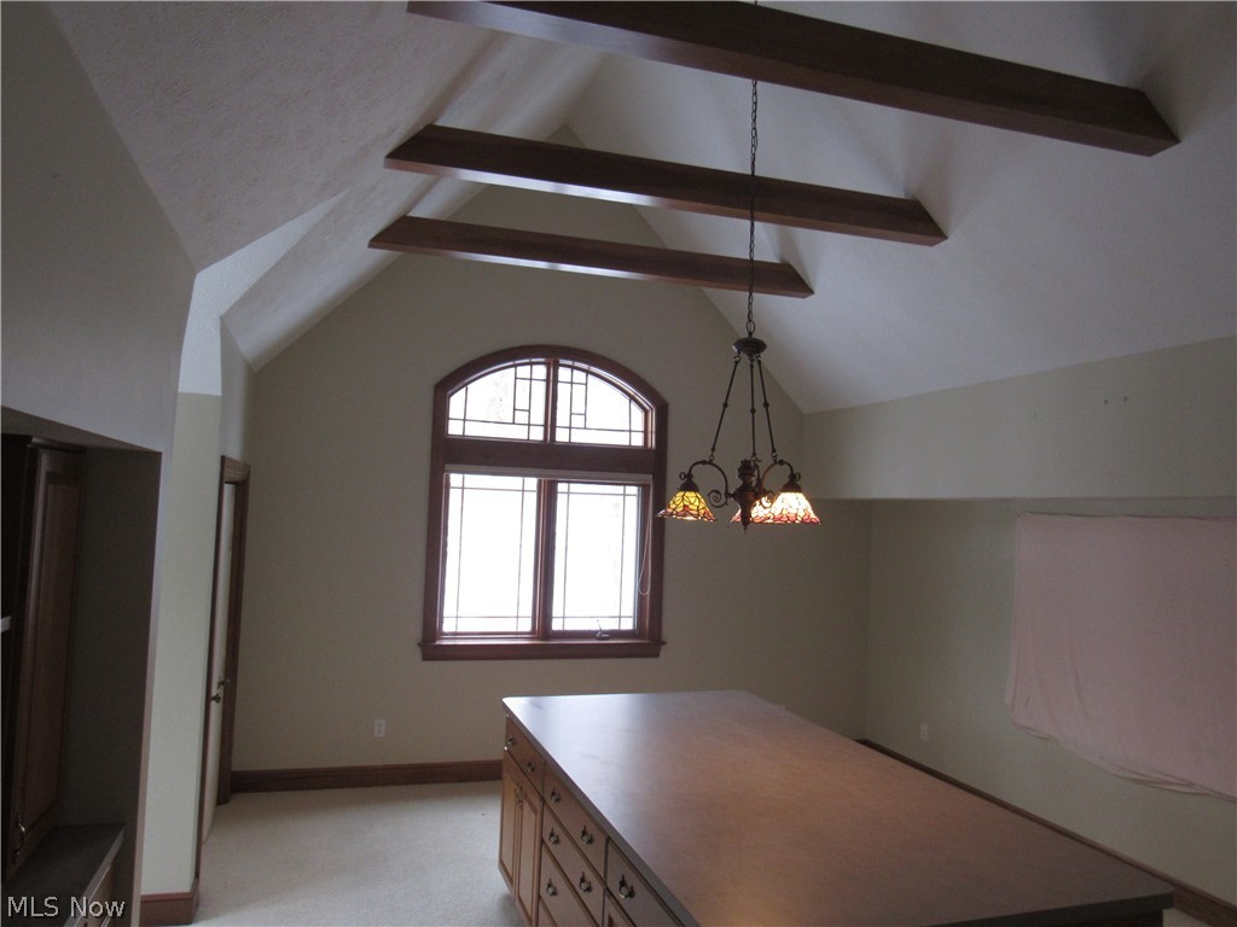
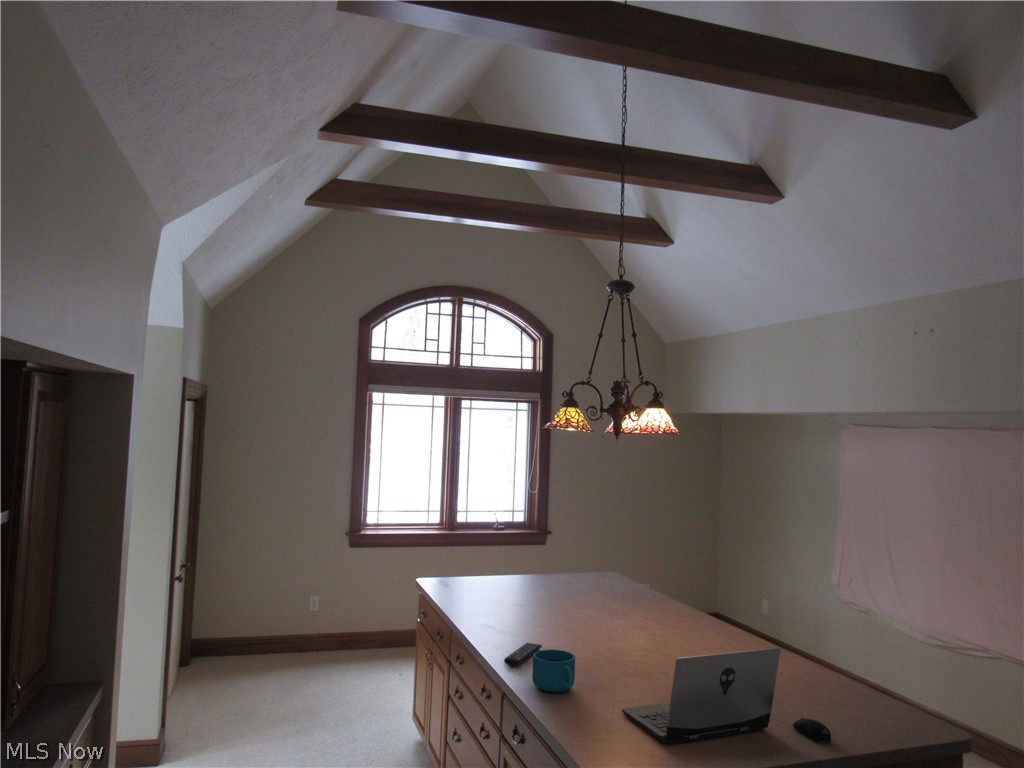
+ remote control (523, 653)
+ laptop (699, 682)
+ computer mouse (812, 727)
+ cup (557, 673)
